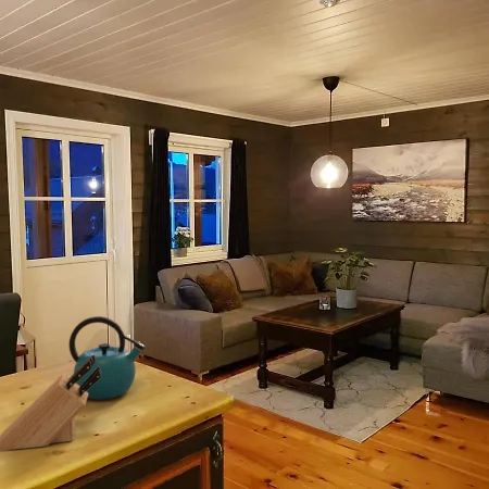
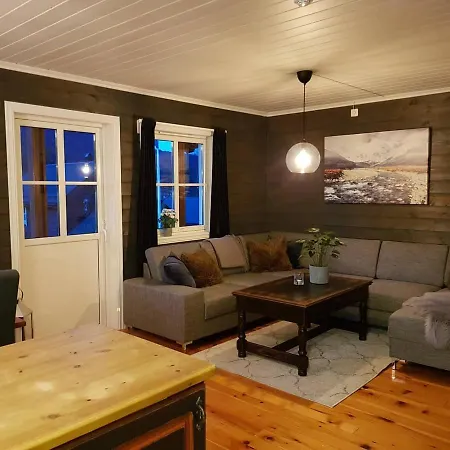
- kettle (108, 354)
- knife block (50, 399)
